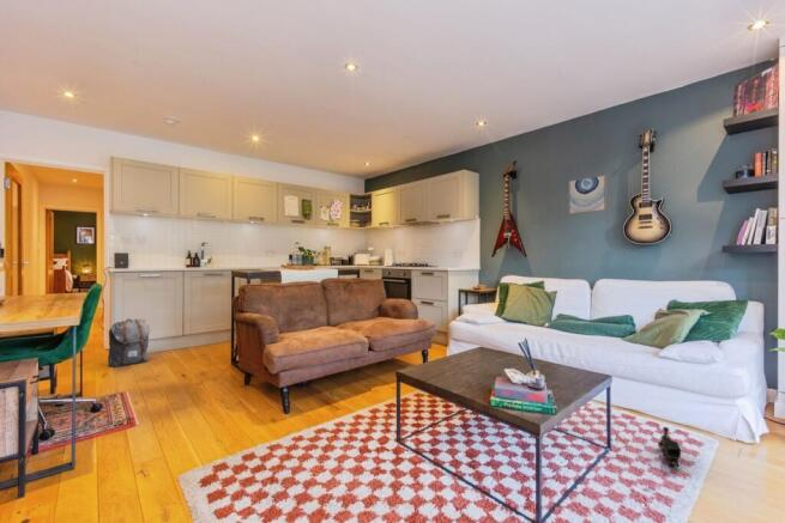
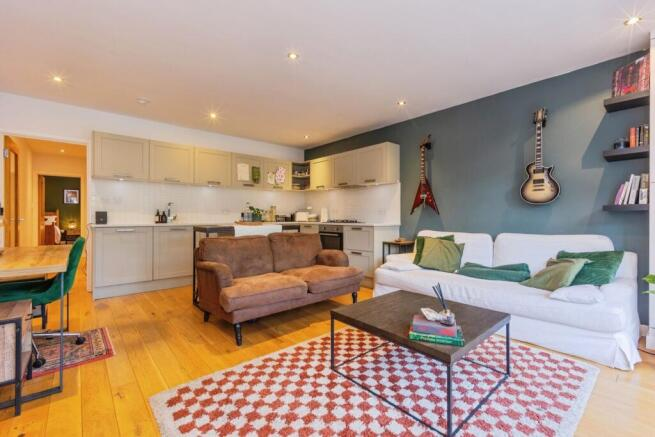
- backpack (128, 340)
- wall art (586, 195)
- toy train (669, 446)
